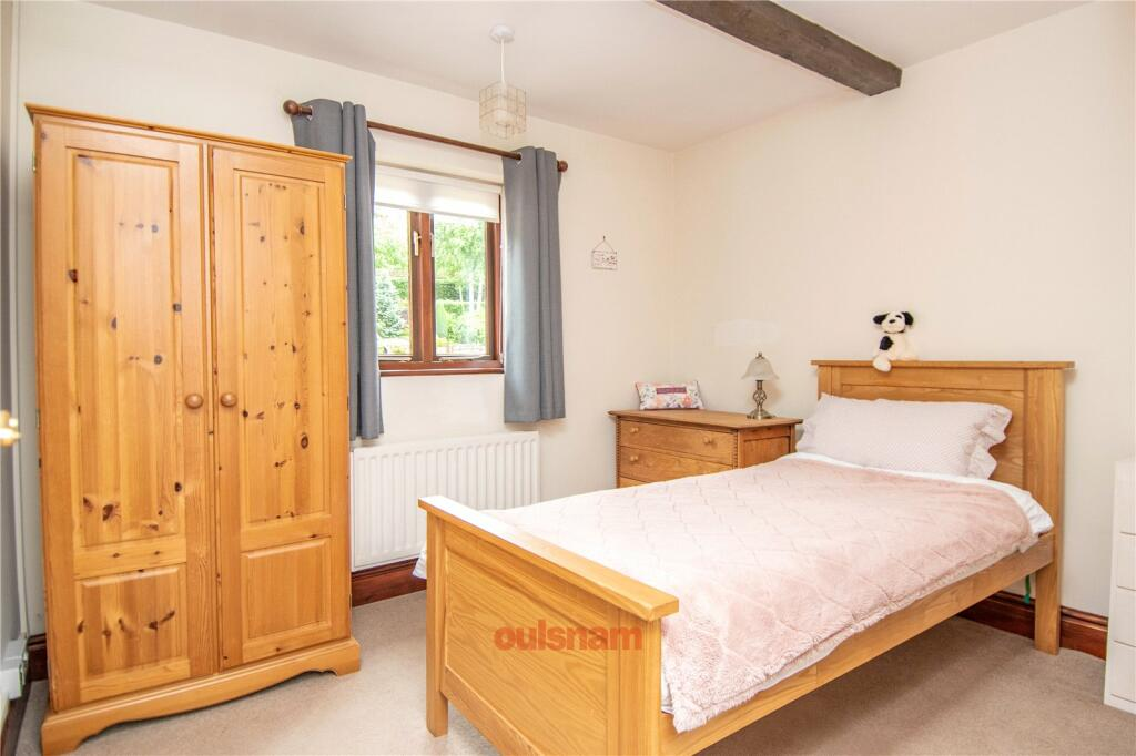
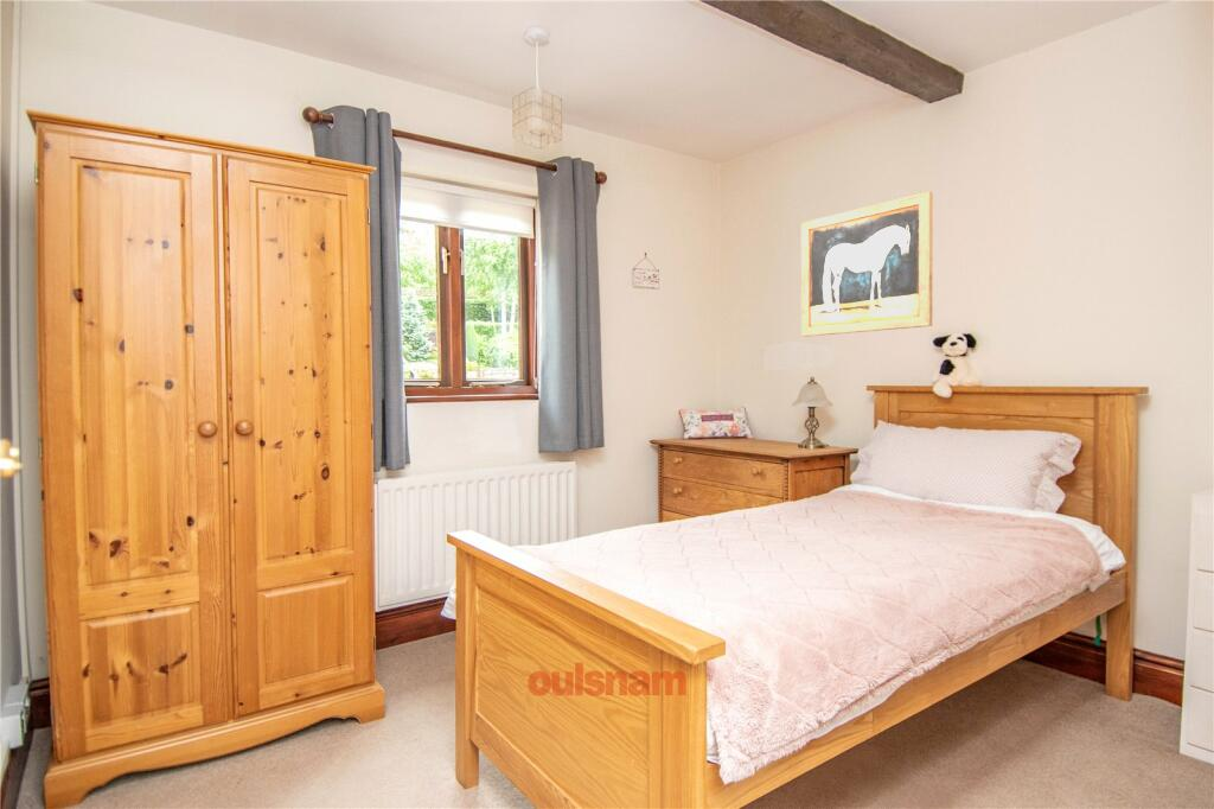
+ wall art (861, 269)
